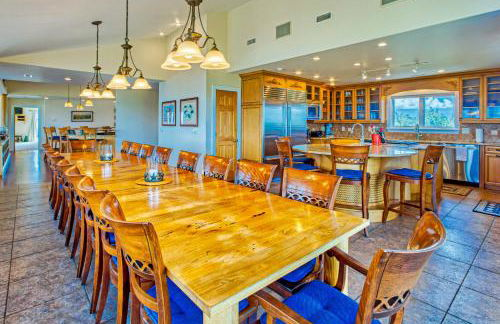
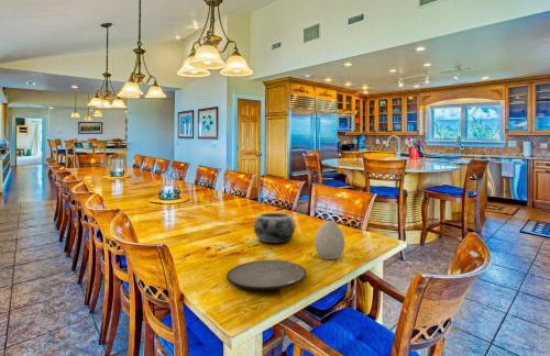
+ decorative egg (329, 238)
+ decorative bowl (274, 226)
+ plate (266, 272)
